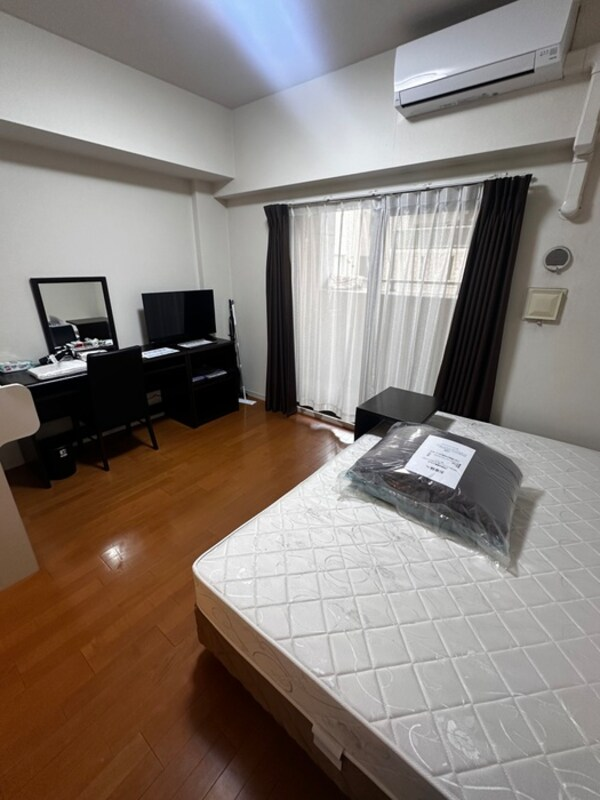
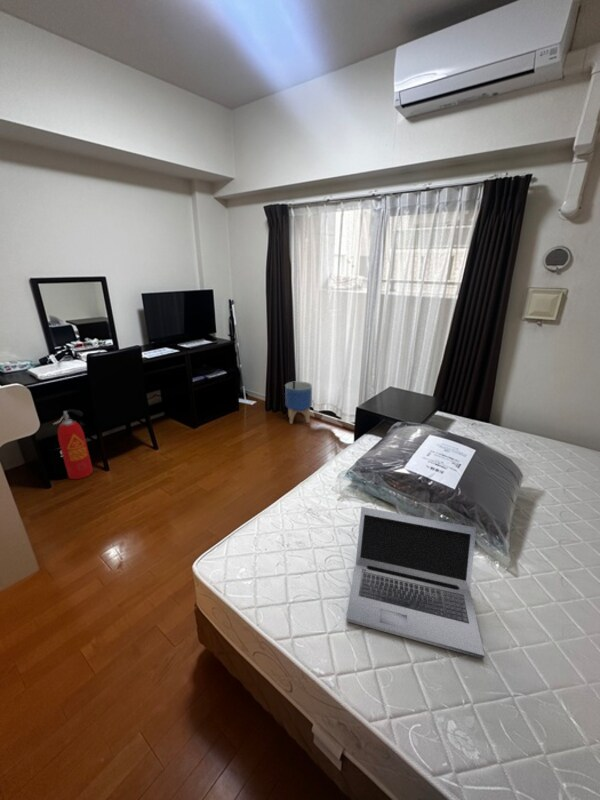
+ laptop (413, 572)
+ fire extinguisher (75, 442)
+ planter (298, 402)
